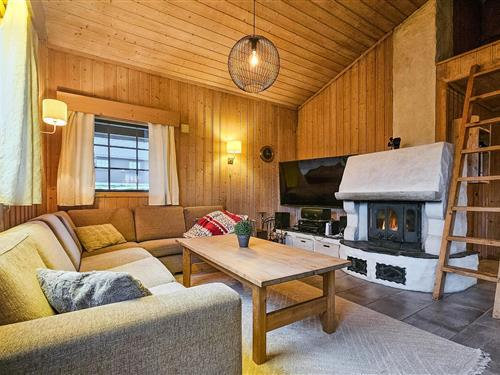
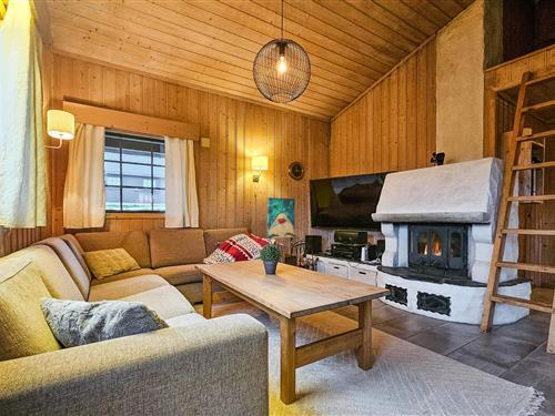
+ wall art (281, 217)
